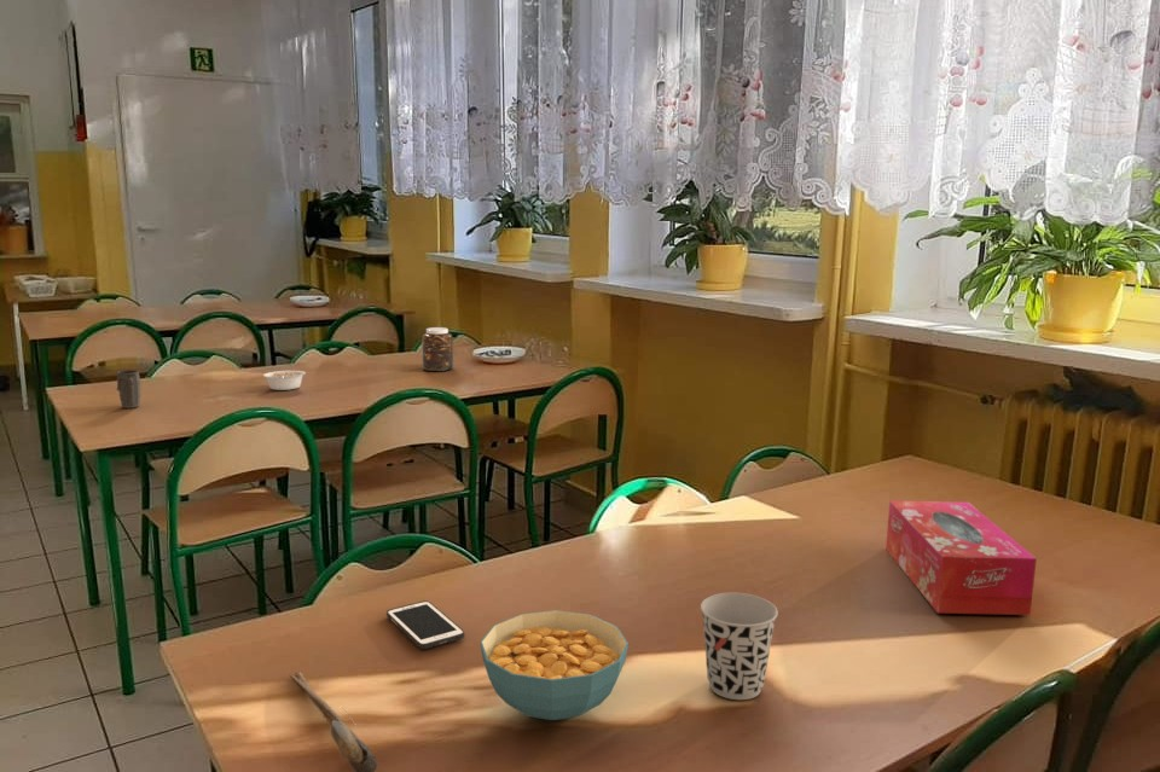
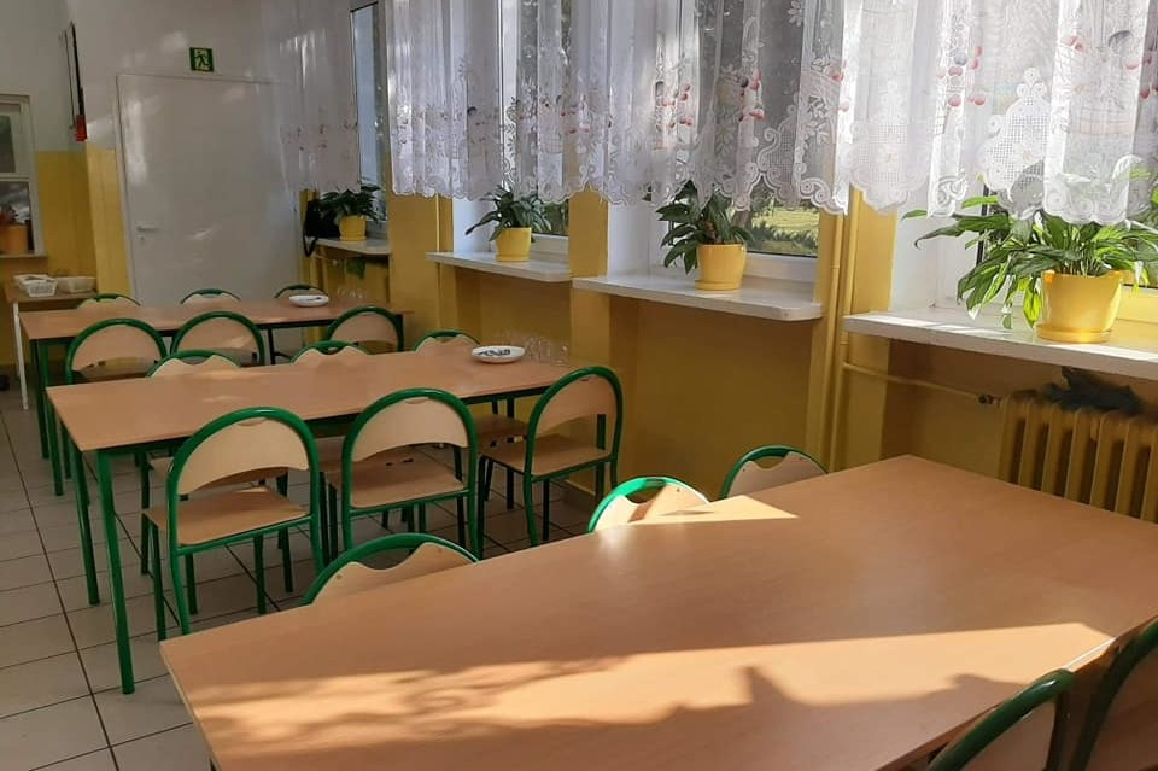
- legume (286, 378)
- cereal bowl (553, 675)
- mug (129, 389)
- jar (437, 348)
- tissue box (953, 552)
- spoon (324, 701)
- cell phone (424, 623)
- cup (737, 648)
